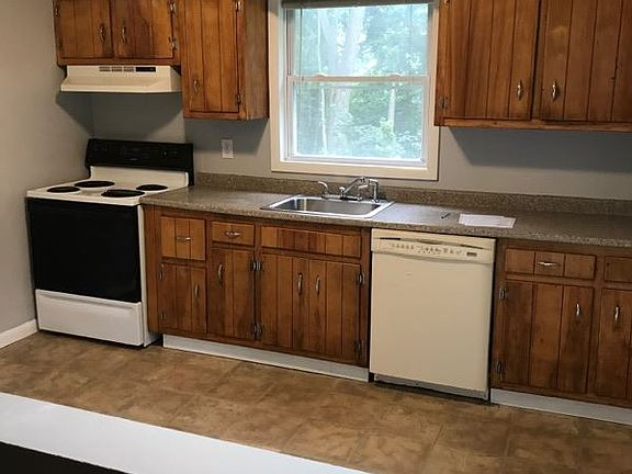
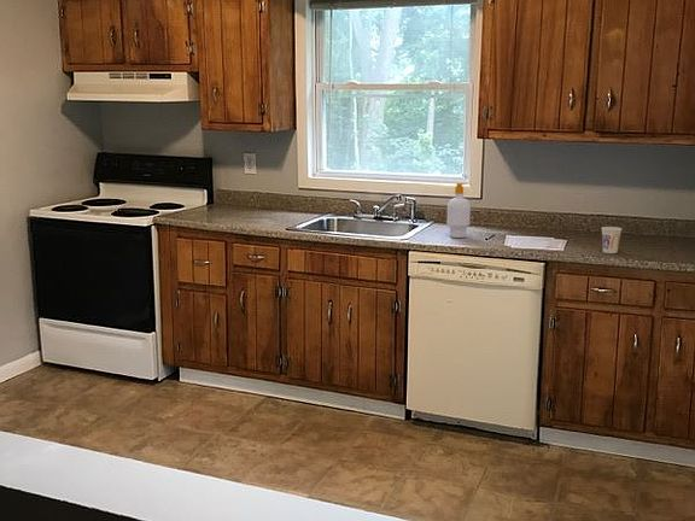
+ cup (611, 240)
+ soap bottle (459, 210)
